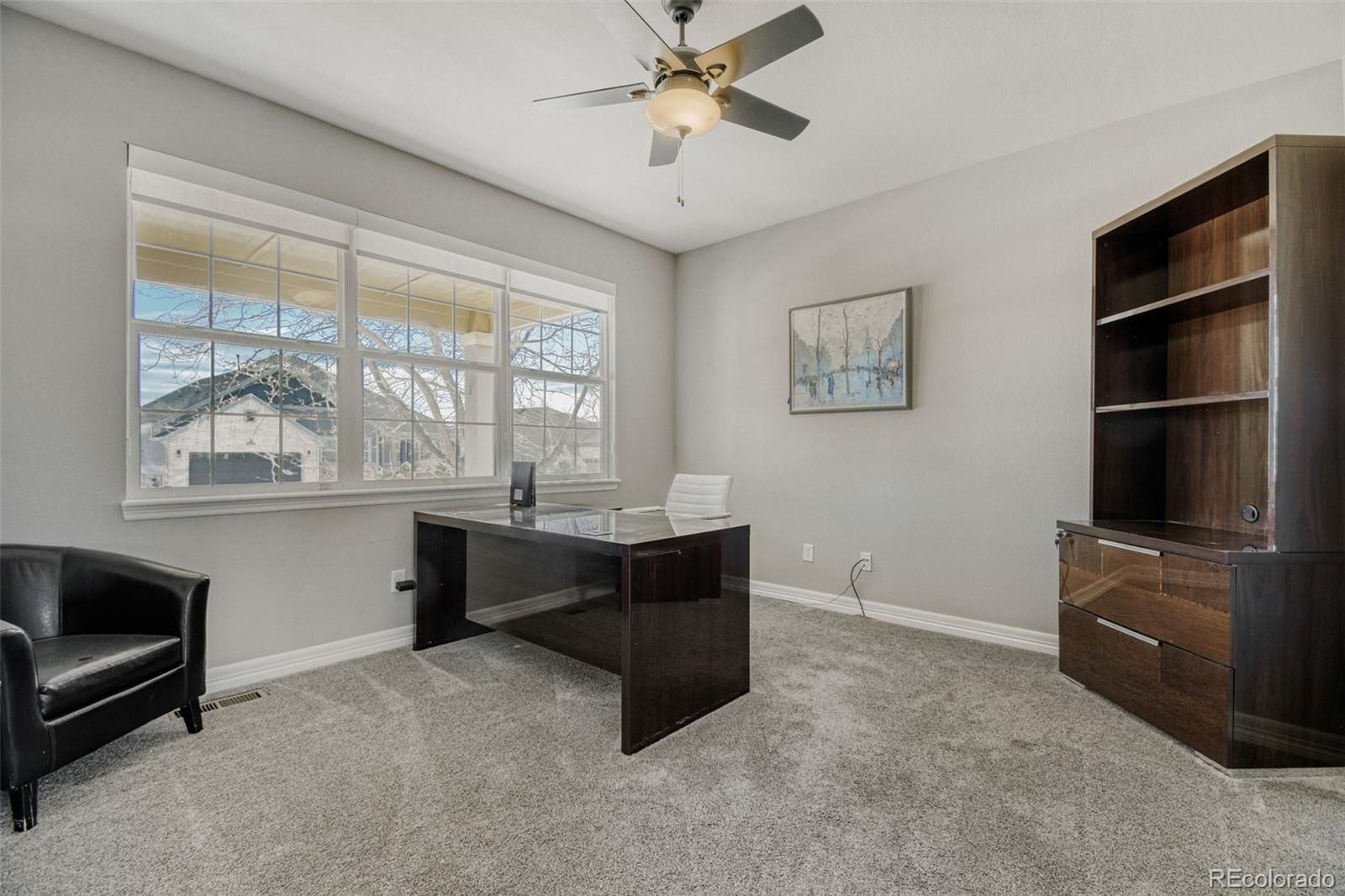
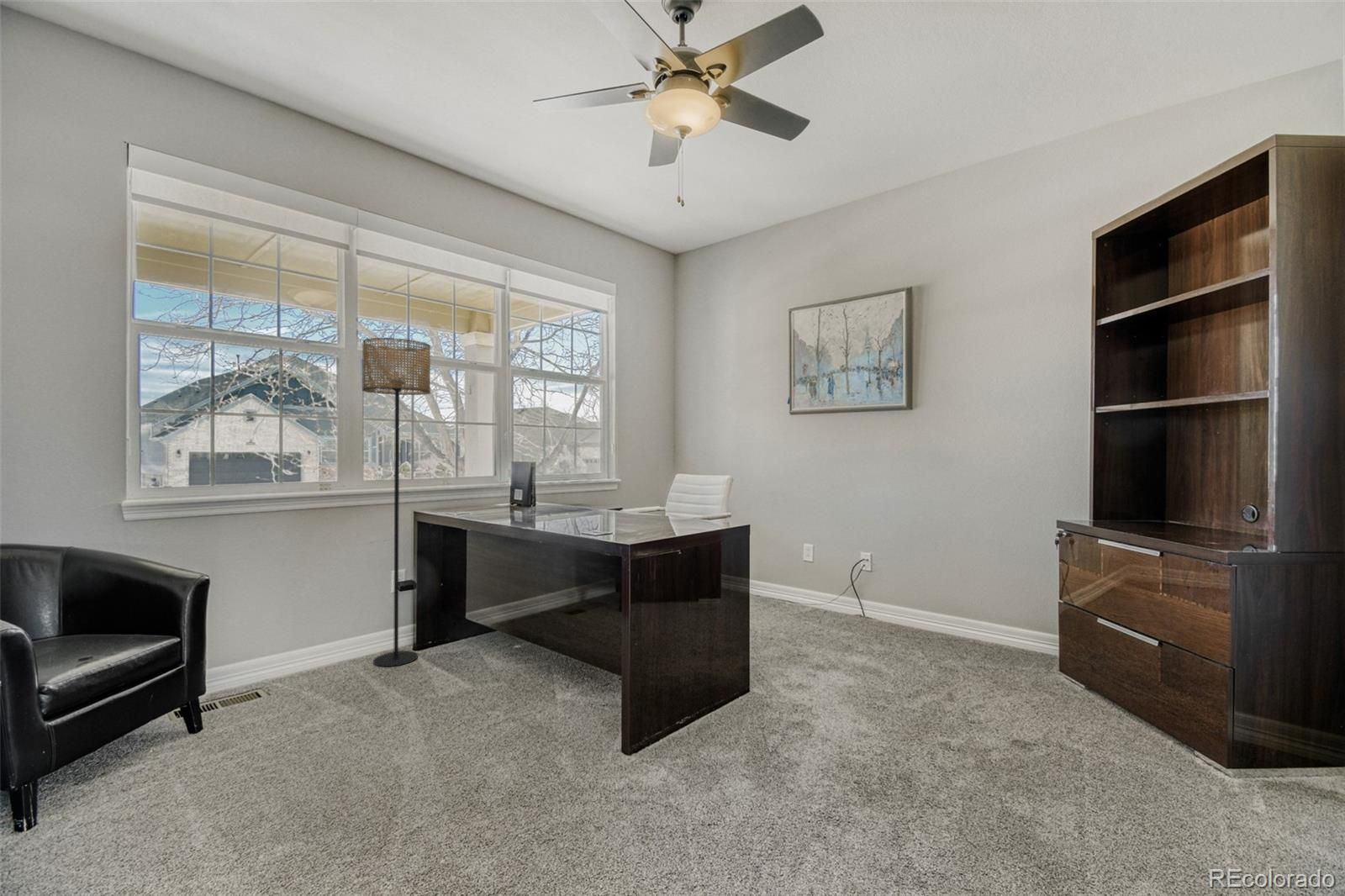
+ floor lamp (396, 501)
